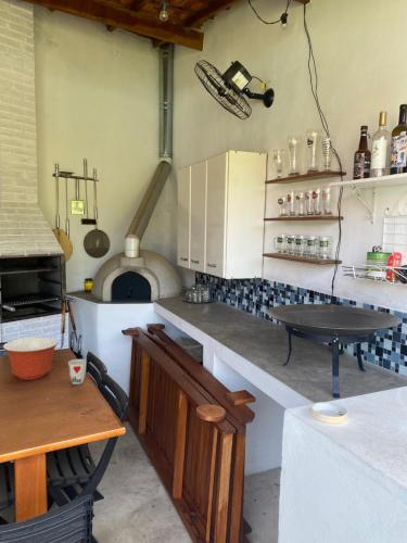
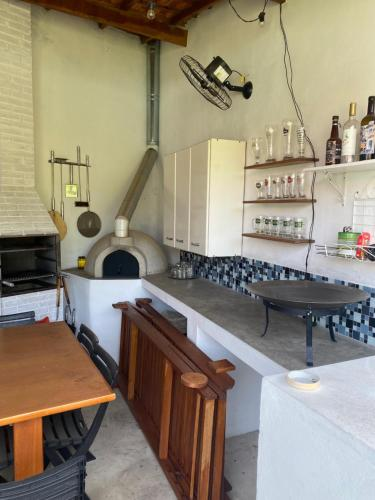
- cup (77, 371)
- mixing bowl (31, 359)
